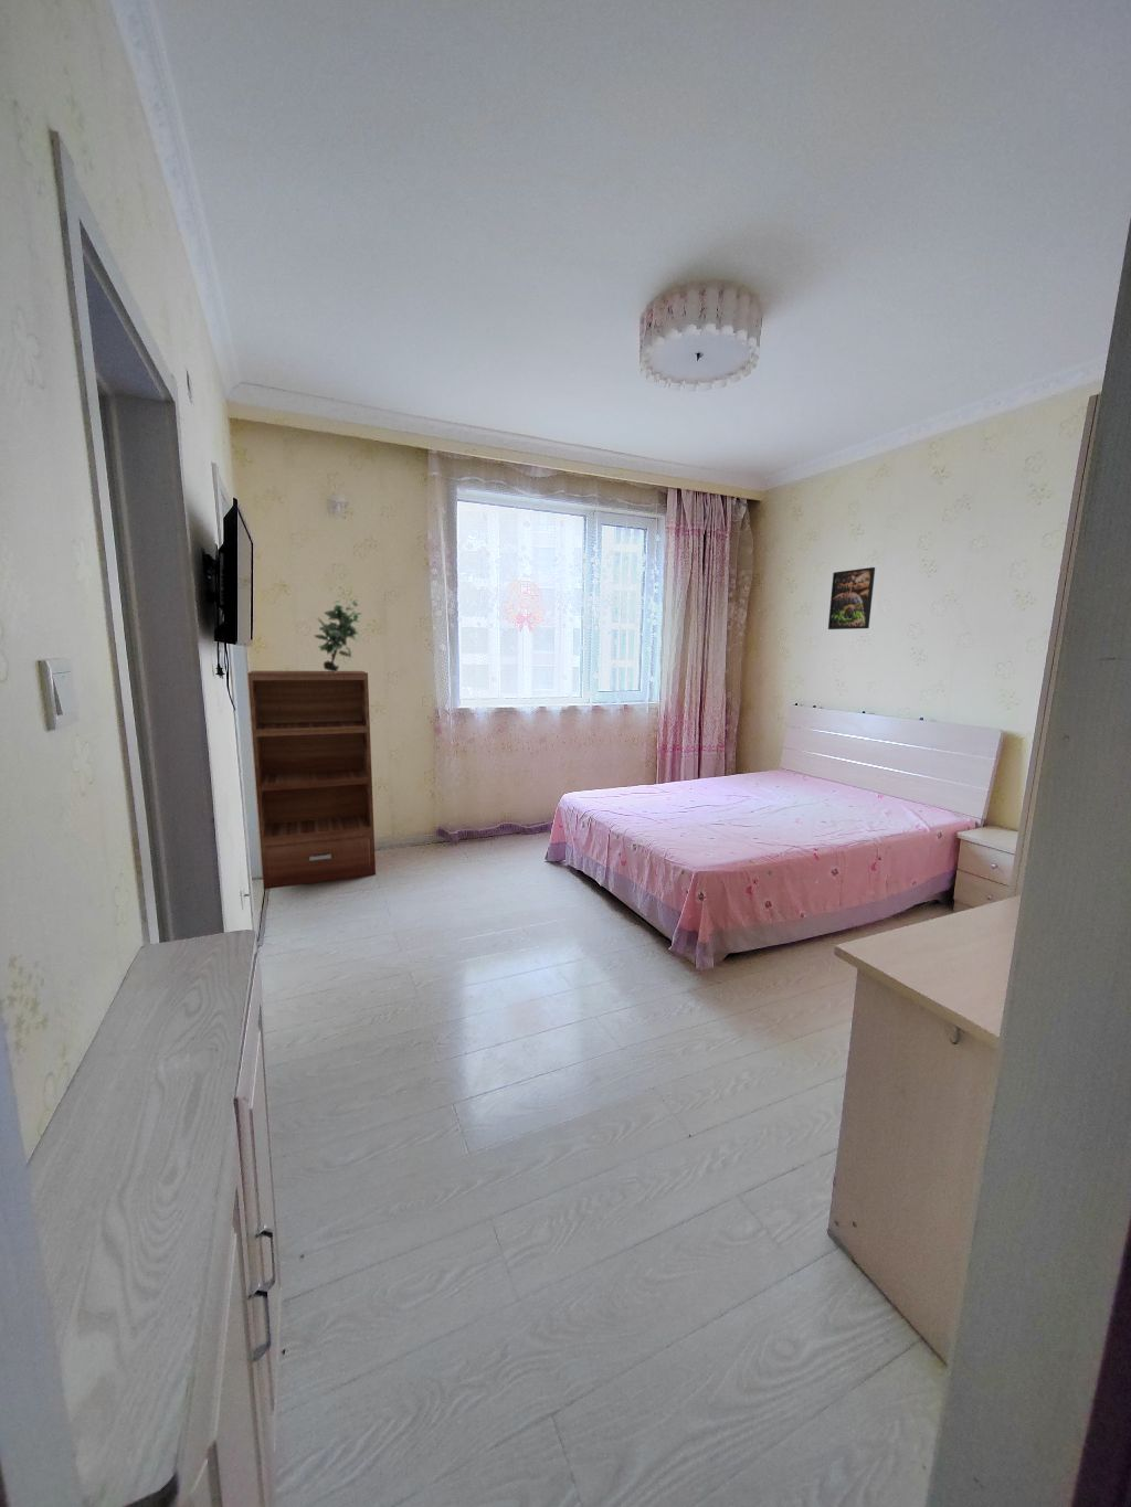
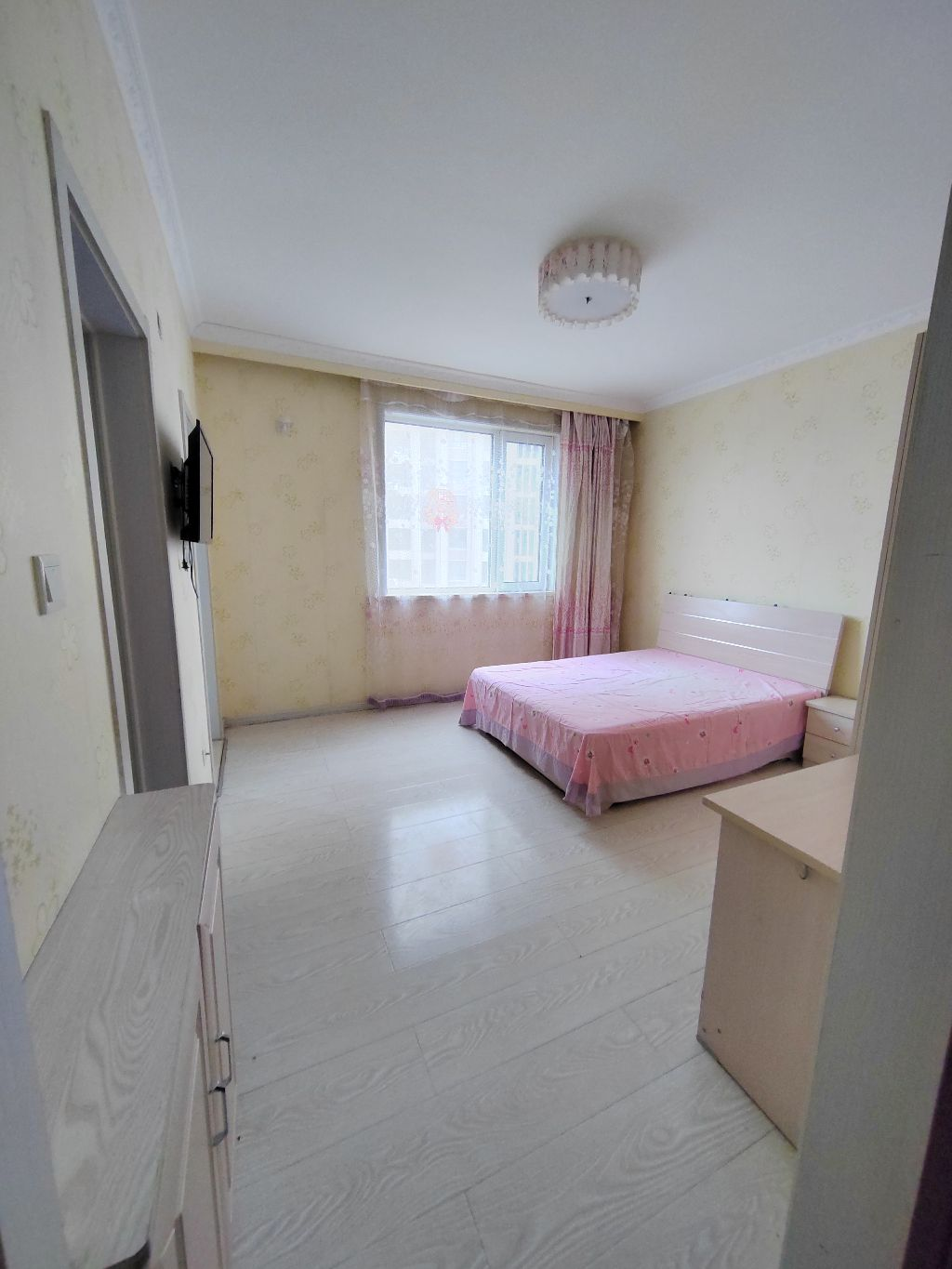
- bookshelf (315, 775)
- potted plant (339, 635)
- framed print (851, 600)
